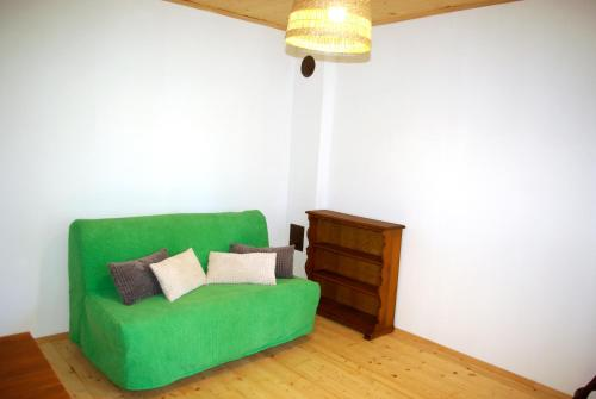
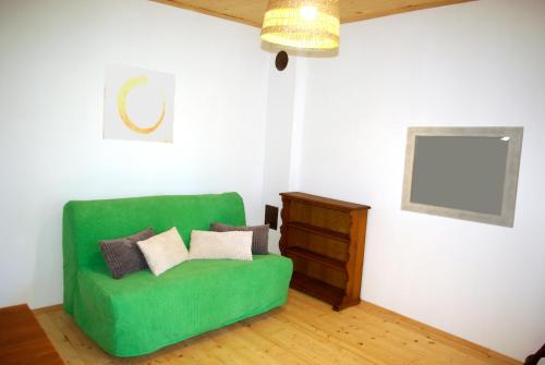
+ home mirror (456, 172)
+ wall art (141, 105)
